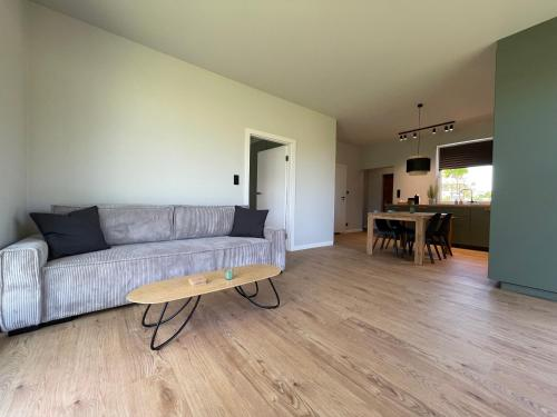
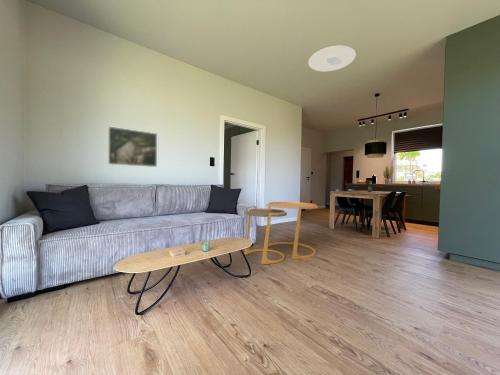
+ side table (269, 228)
+ ceiling light (331, 57)
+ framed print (134, 148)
